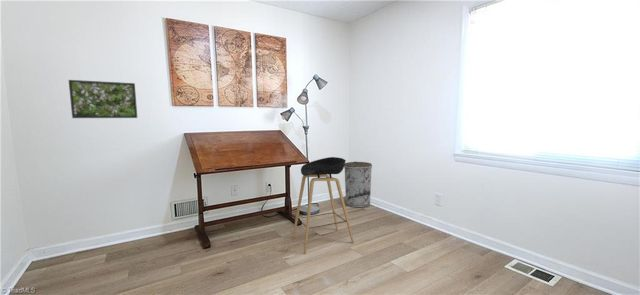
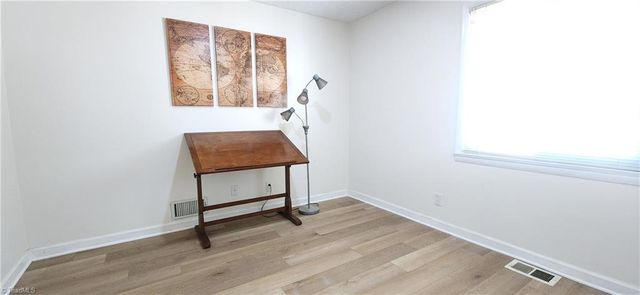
- stool (330, 199)
- trash can (357, 182)
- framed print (105, 100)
